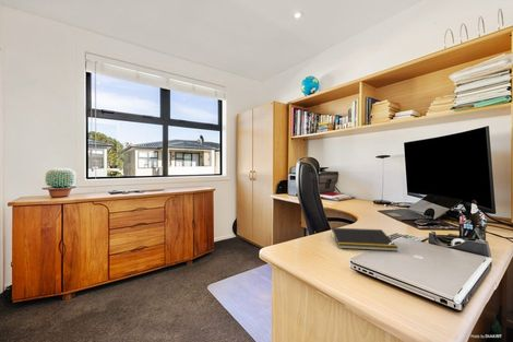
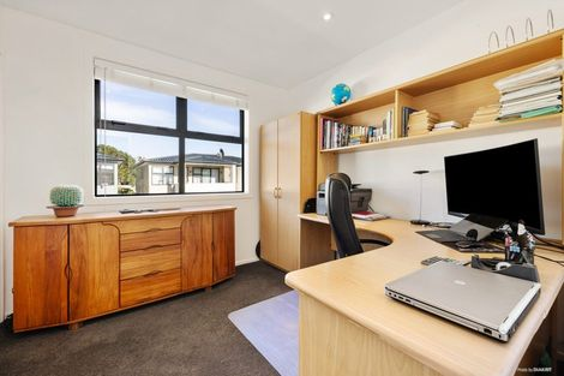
- notepad (361, 238)
